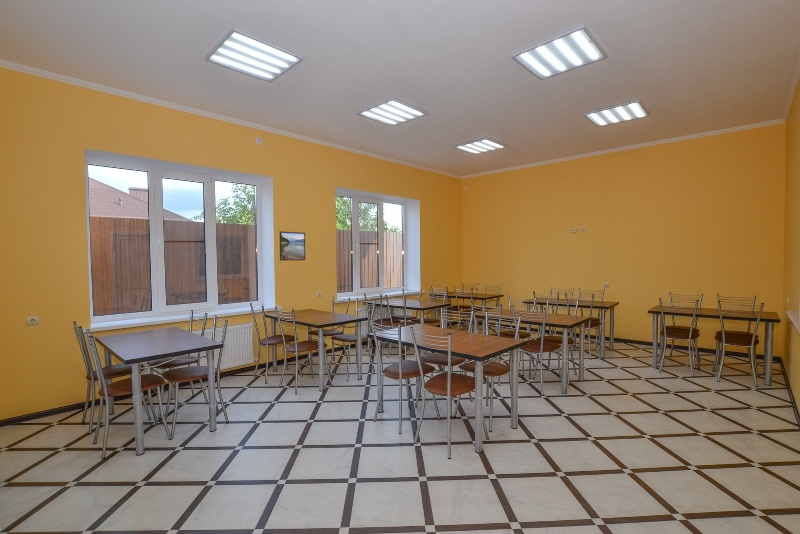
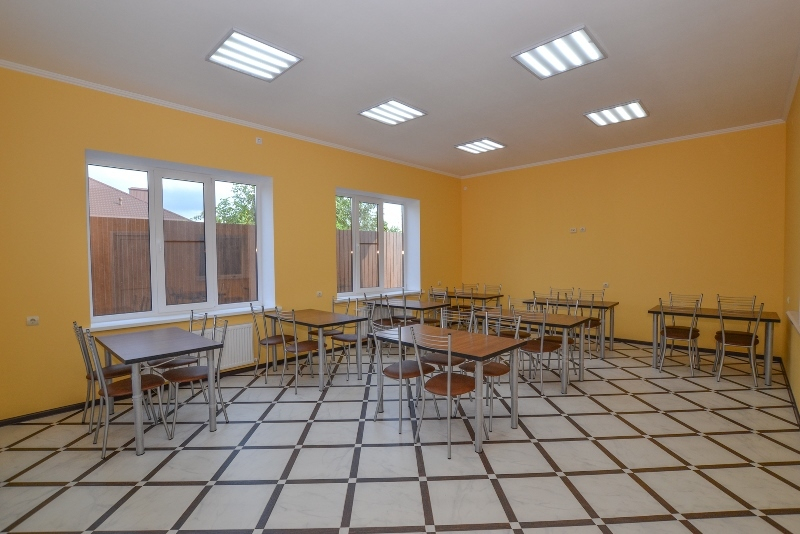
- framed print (292, 246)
